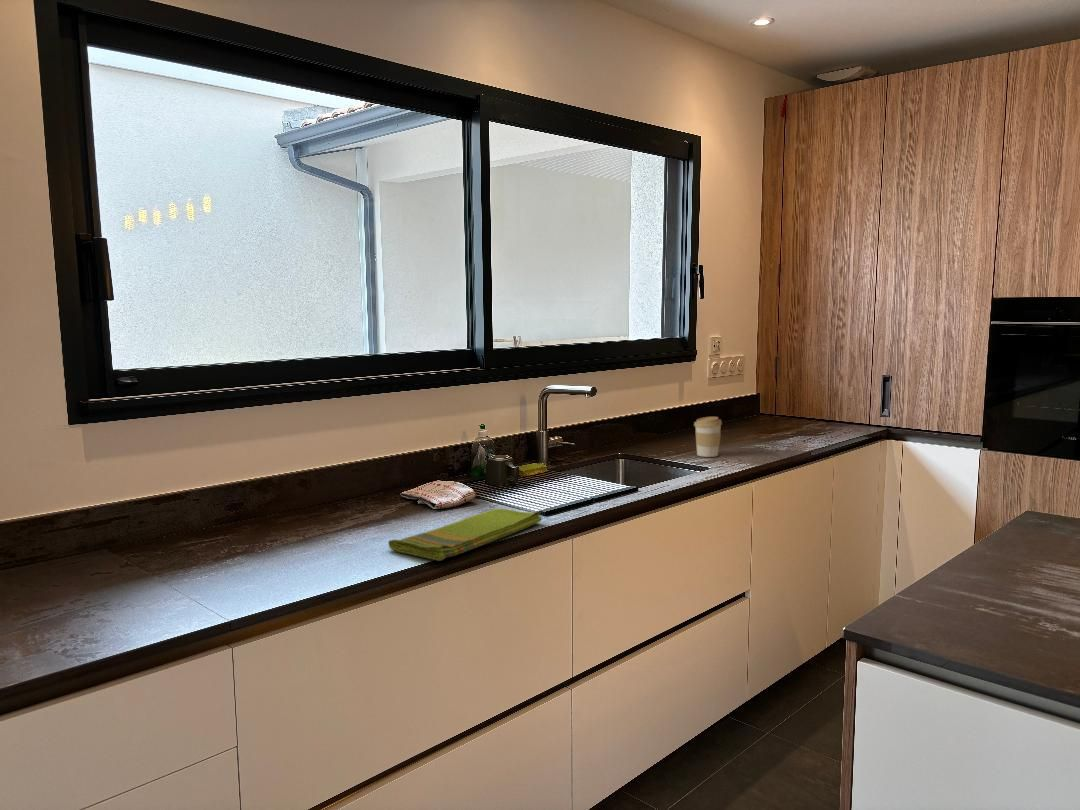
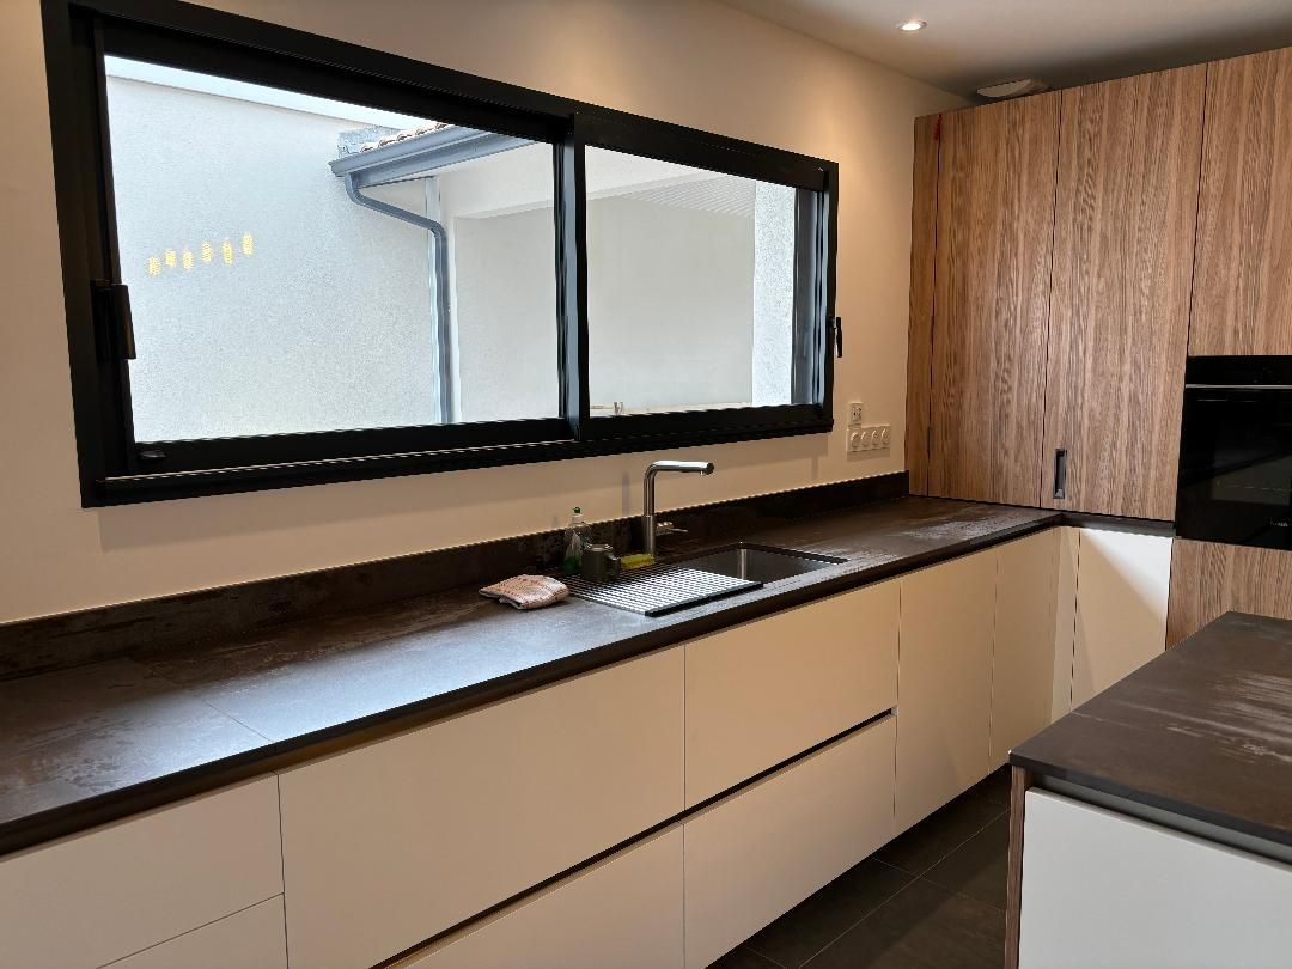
- coffee cup (707, 436)
- dish towel (469, 529)
